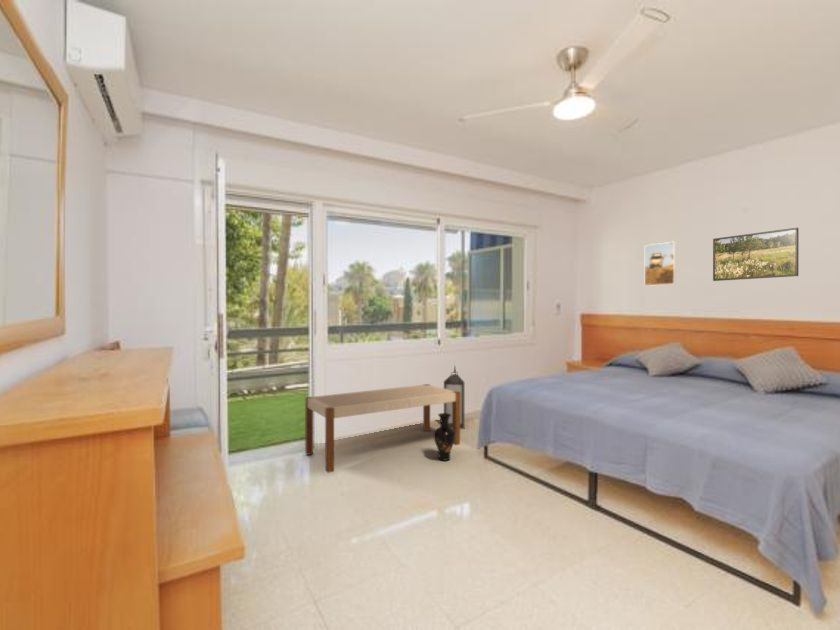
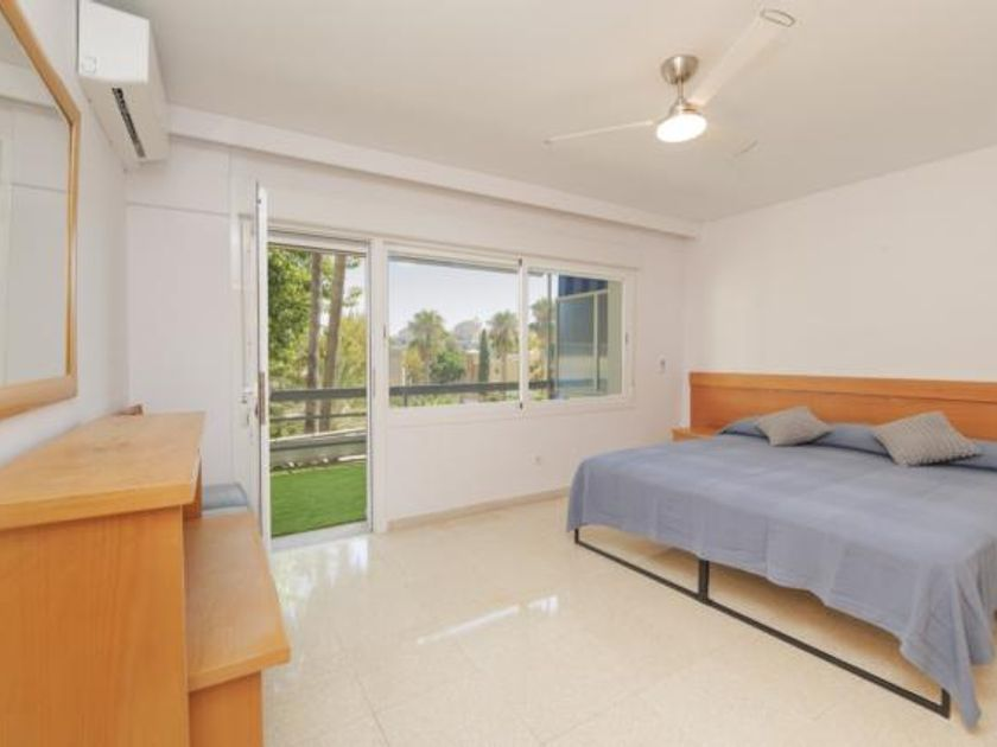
- lantern (457, 391)
- vase (444, 436)
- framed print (659, 264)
- bench (383, 411)
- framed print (752, 256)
